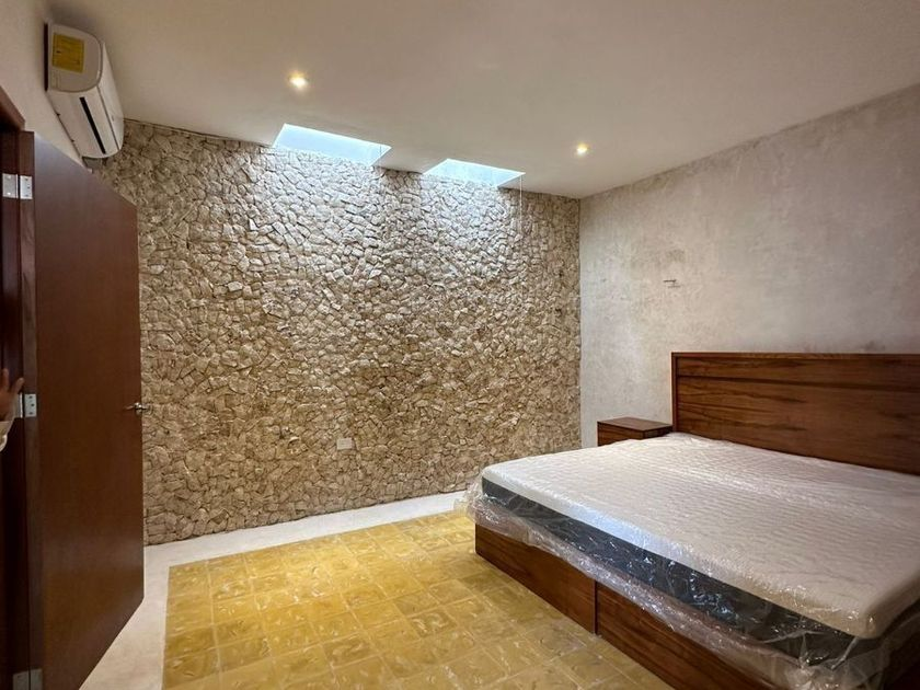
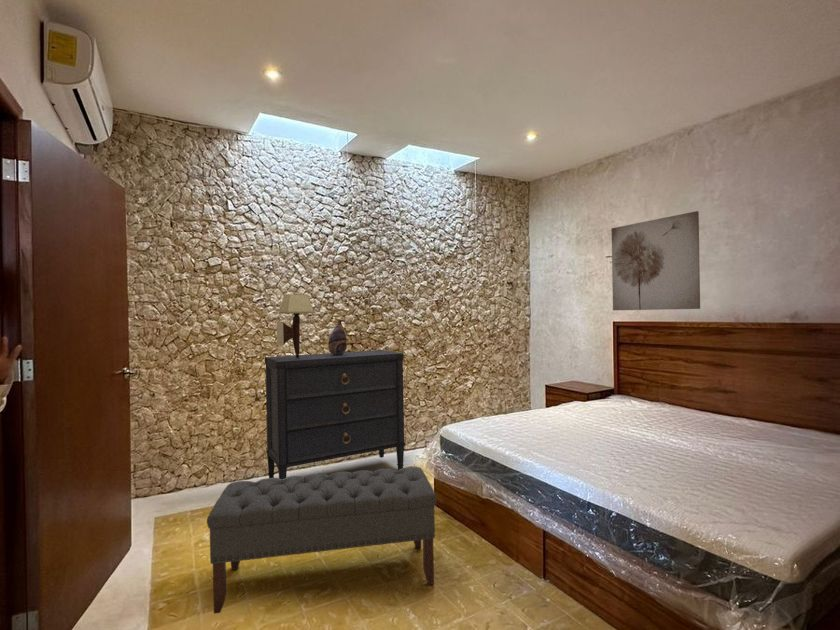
+ vase (337, 336)
+ wall art (652, 265)
+ lampshade (295, 326)
+ dresser (336, 414)
+ bench (328, 529)
